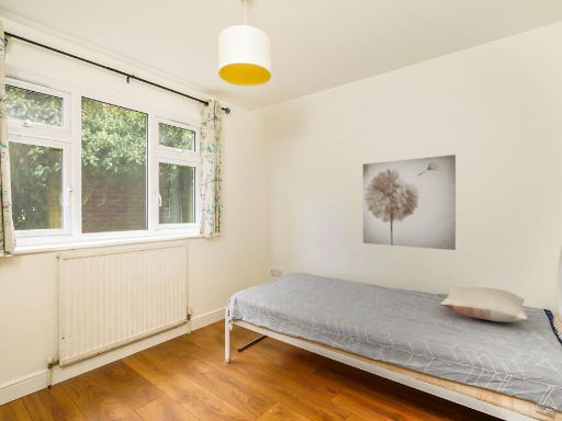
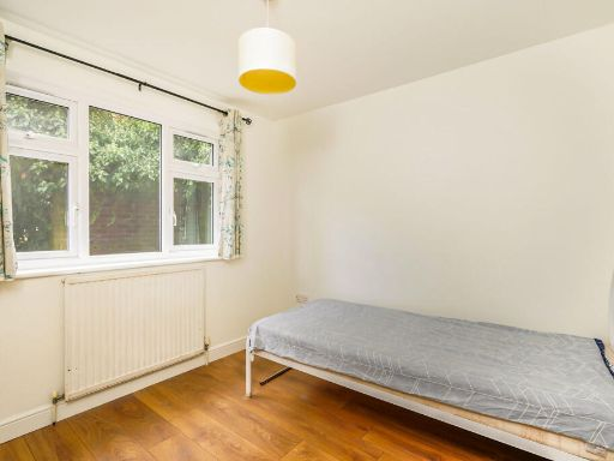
- wall art (405, 203)
- pillow (482, 301)
